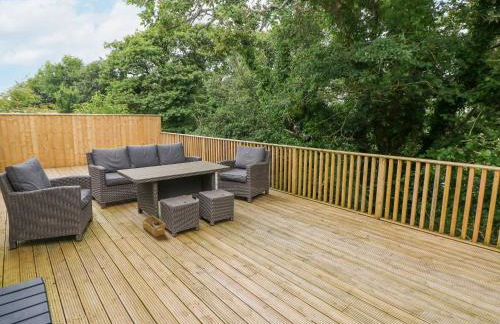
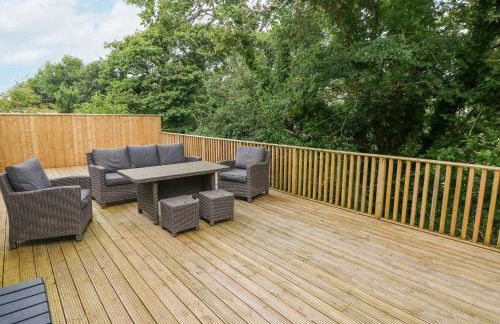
- basket (152, 224)
